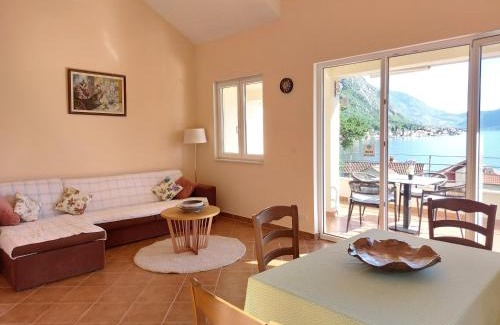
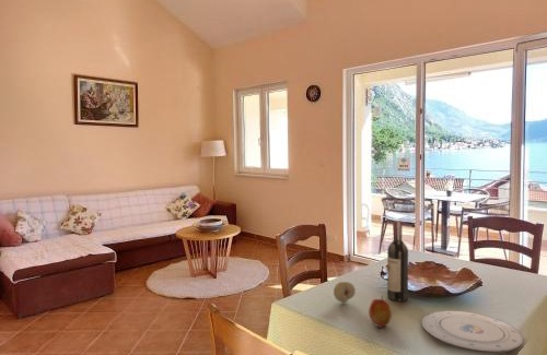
+ apple (380, 310)
+ plate (469, 330)
+ fruit (344, 292)
+ wine bottle (397, 259)
